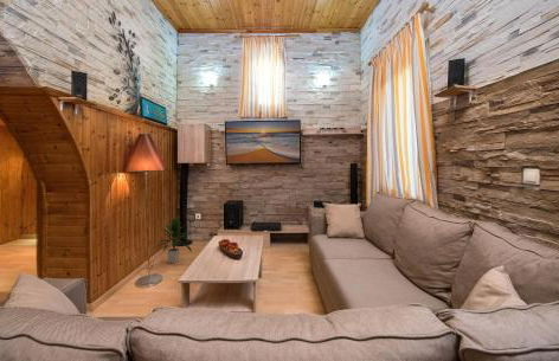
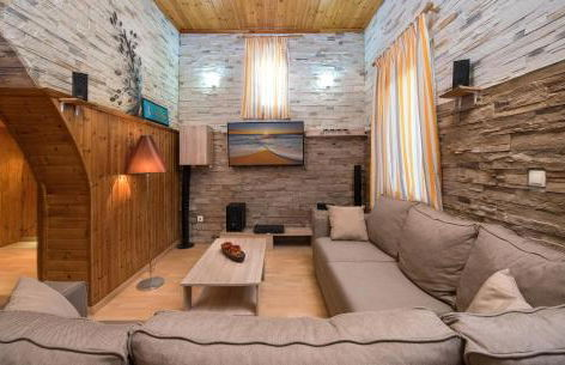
- indoor plant (174, 239)
